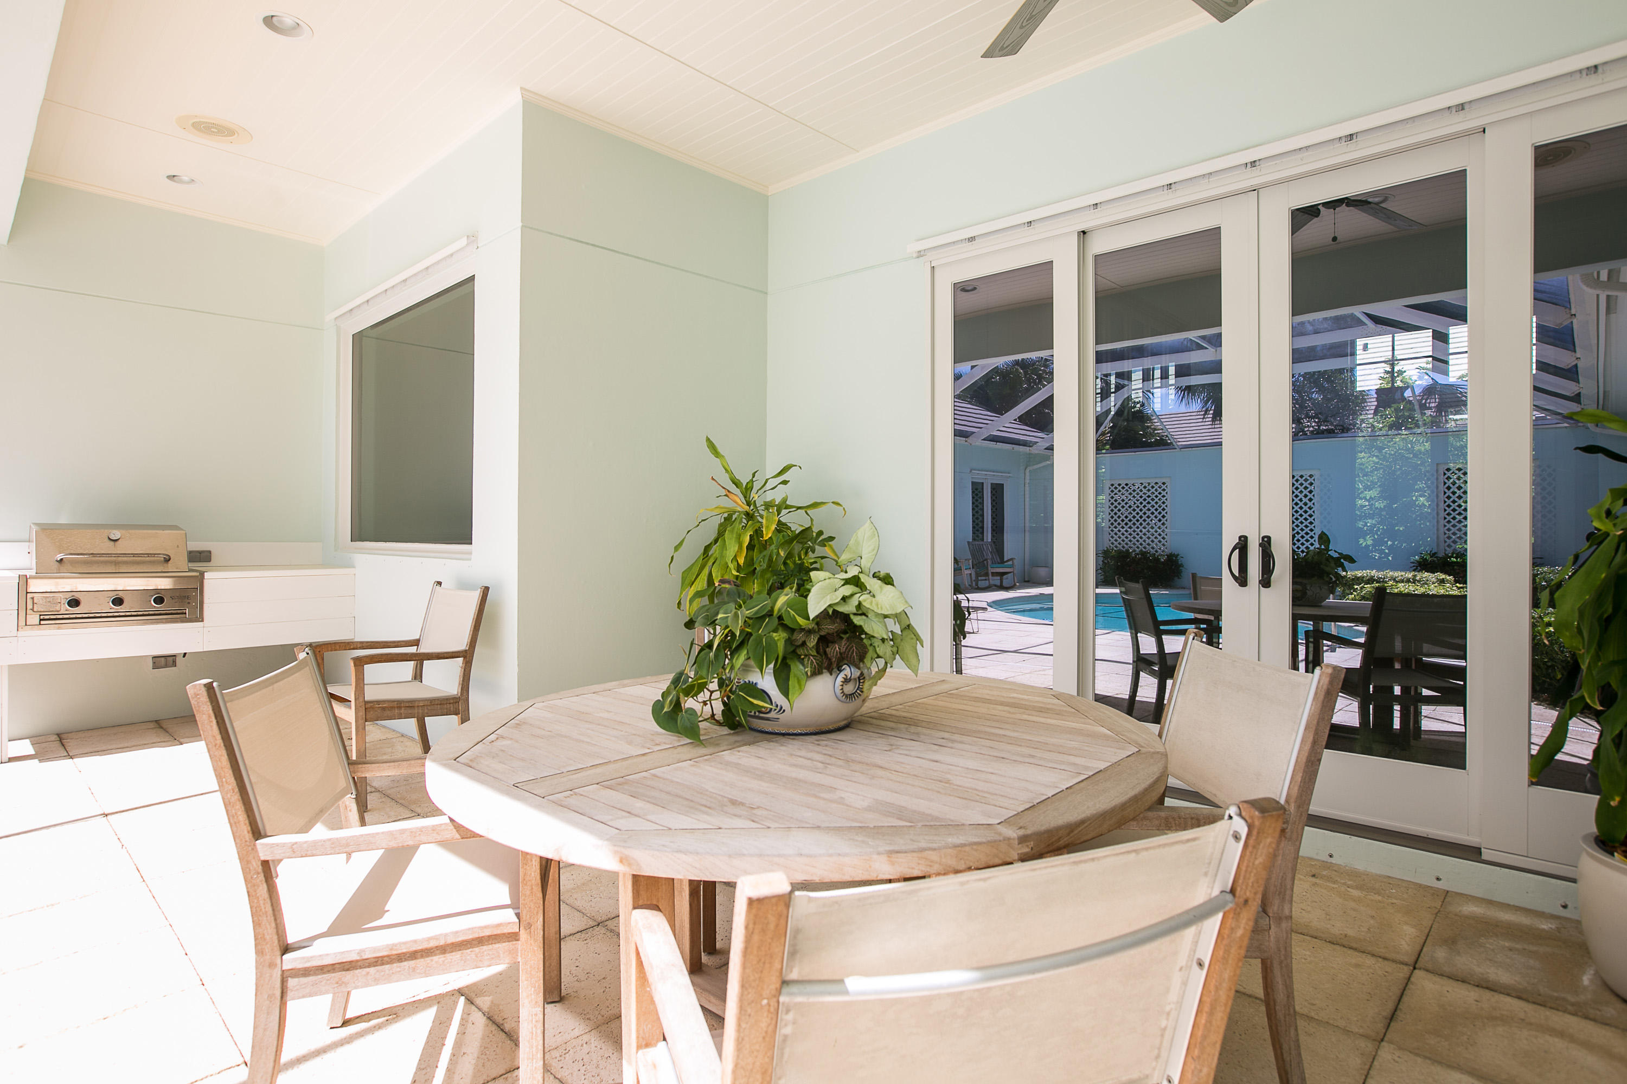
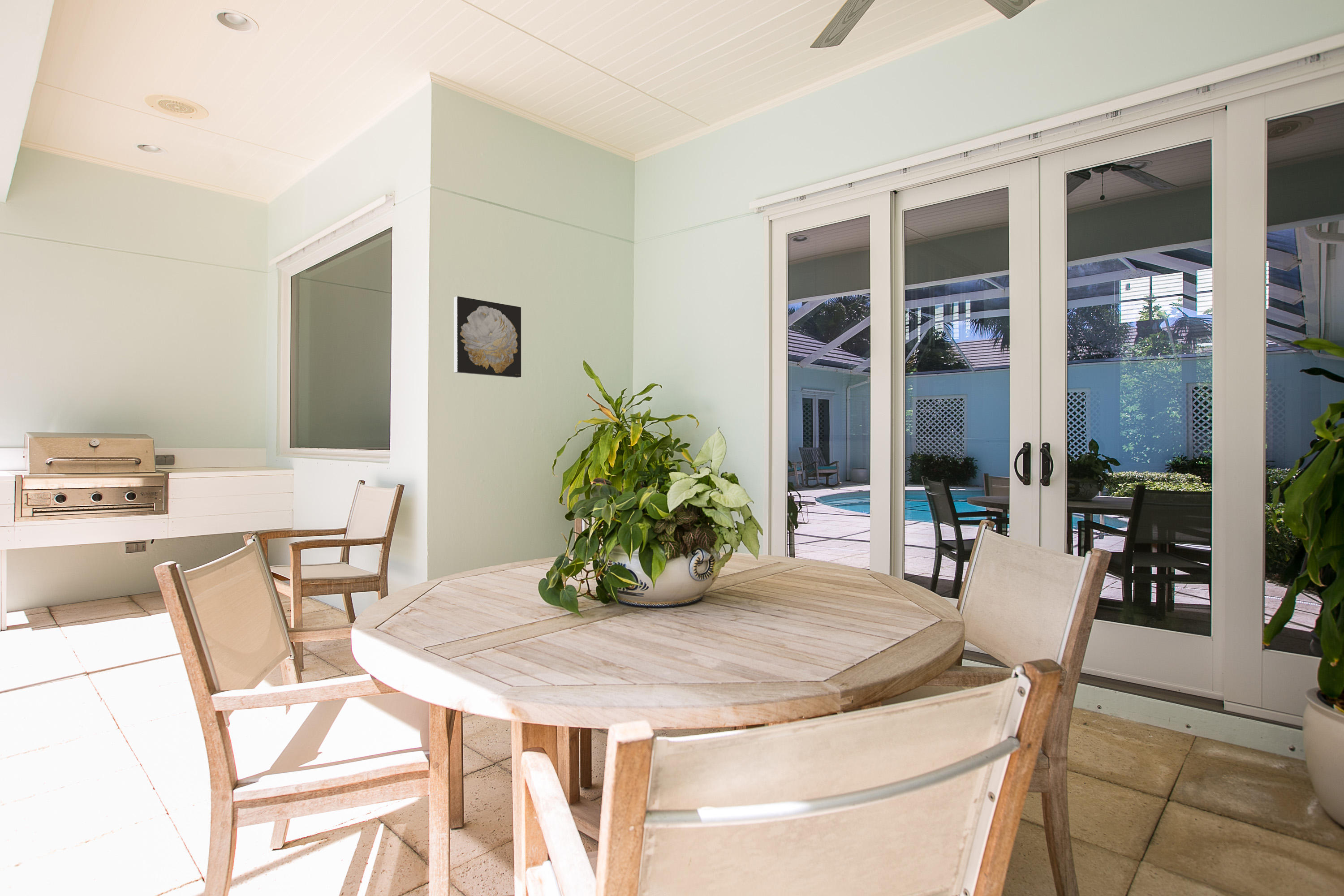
+ wall art (488, 338)
